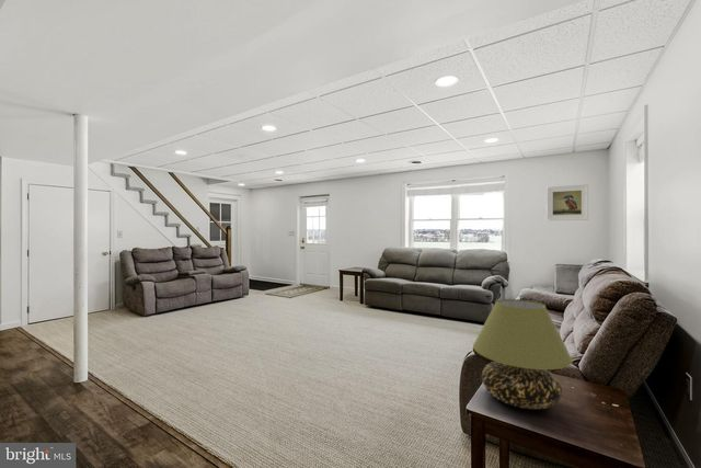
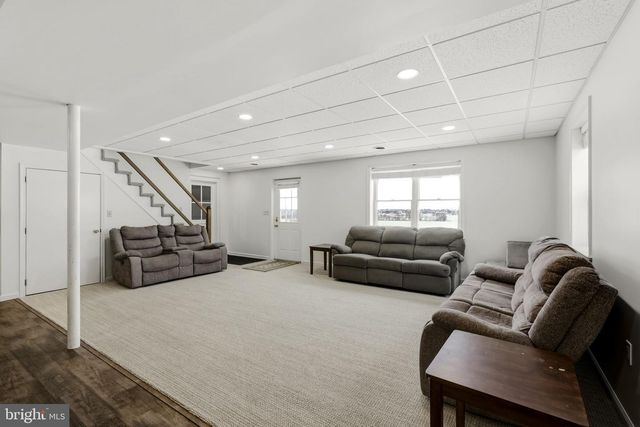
- table lamp (519, 351)
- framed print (566, 203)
